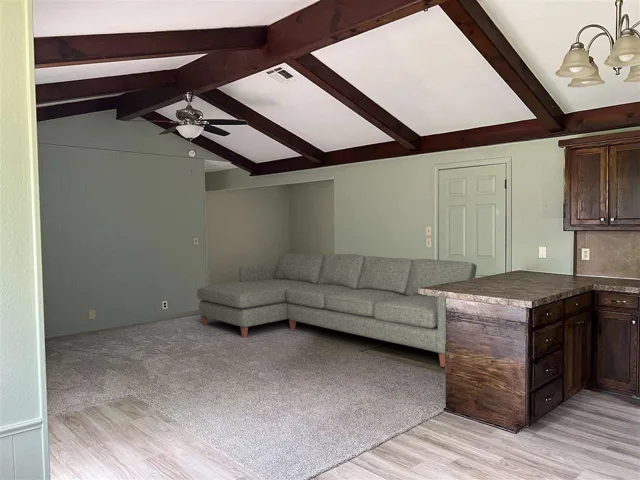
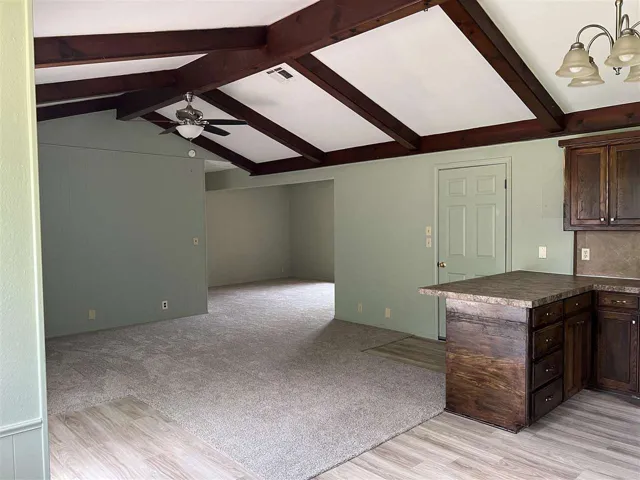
- sofa (325, 296)
